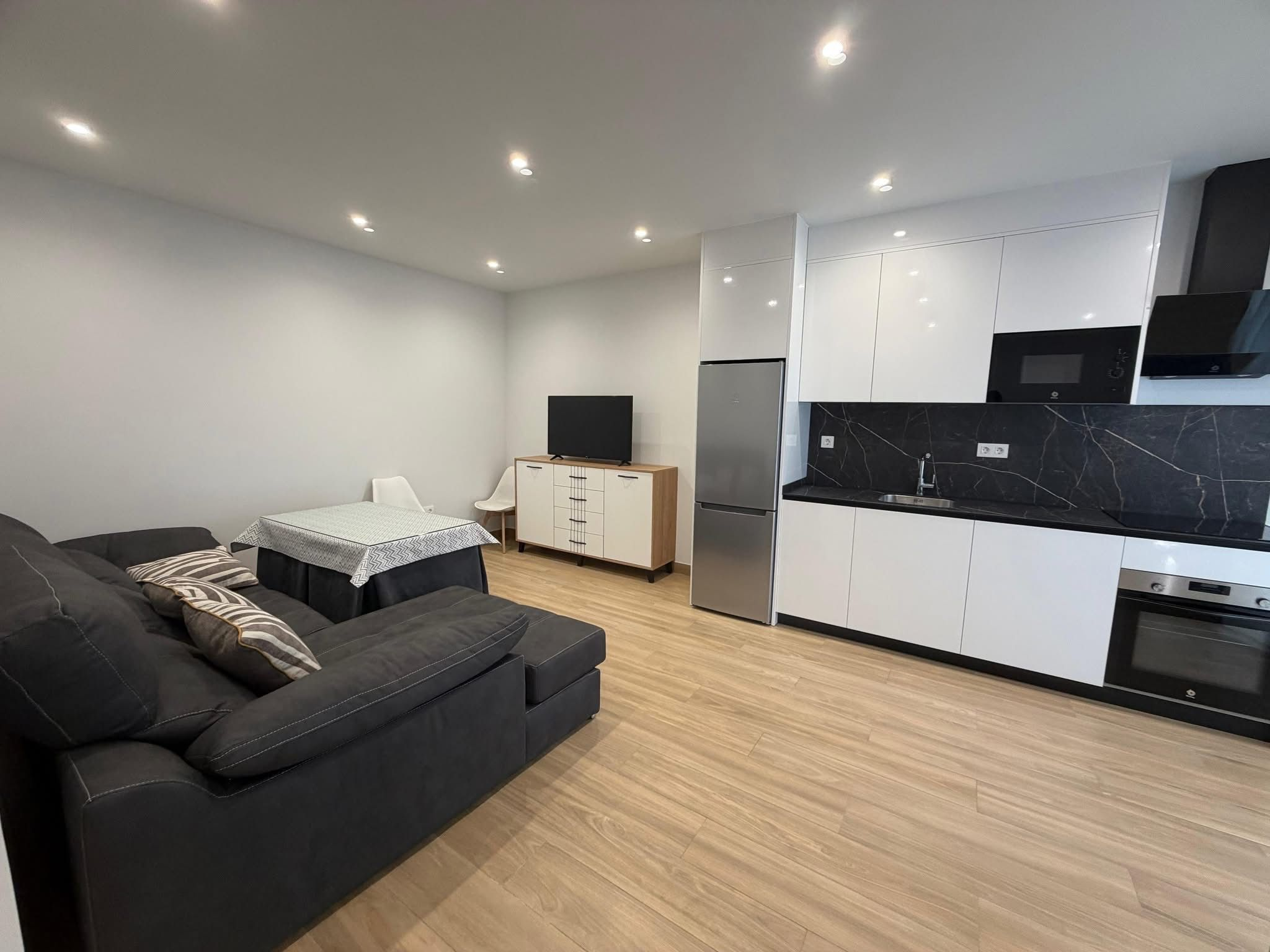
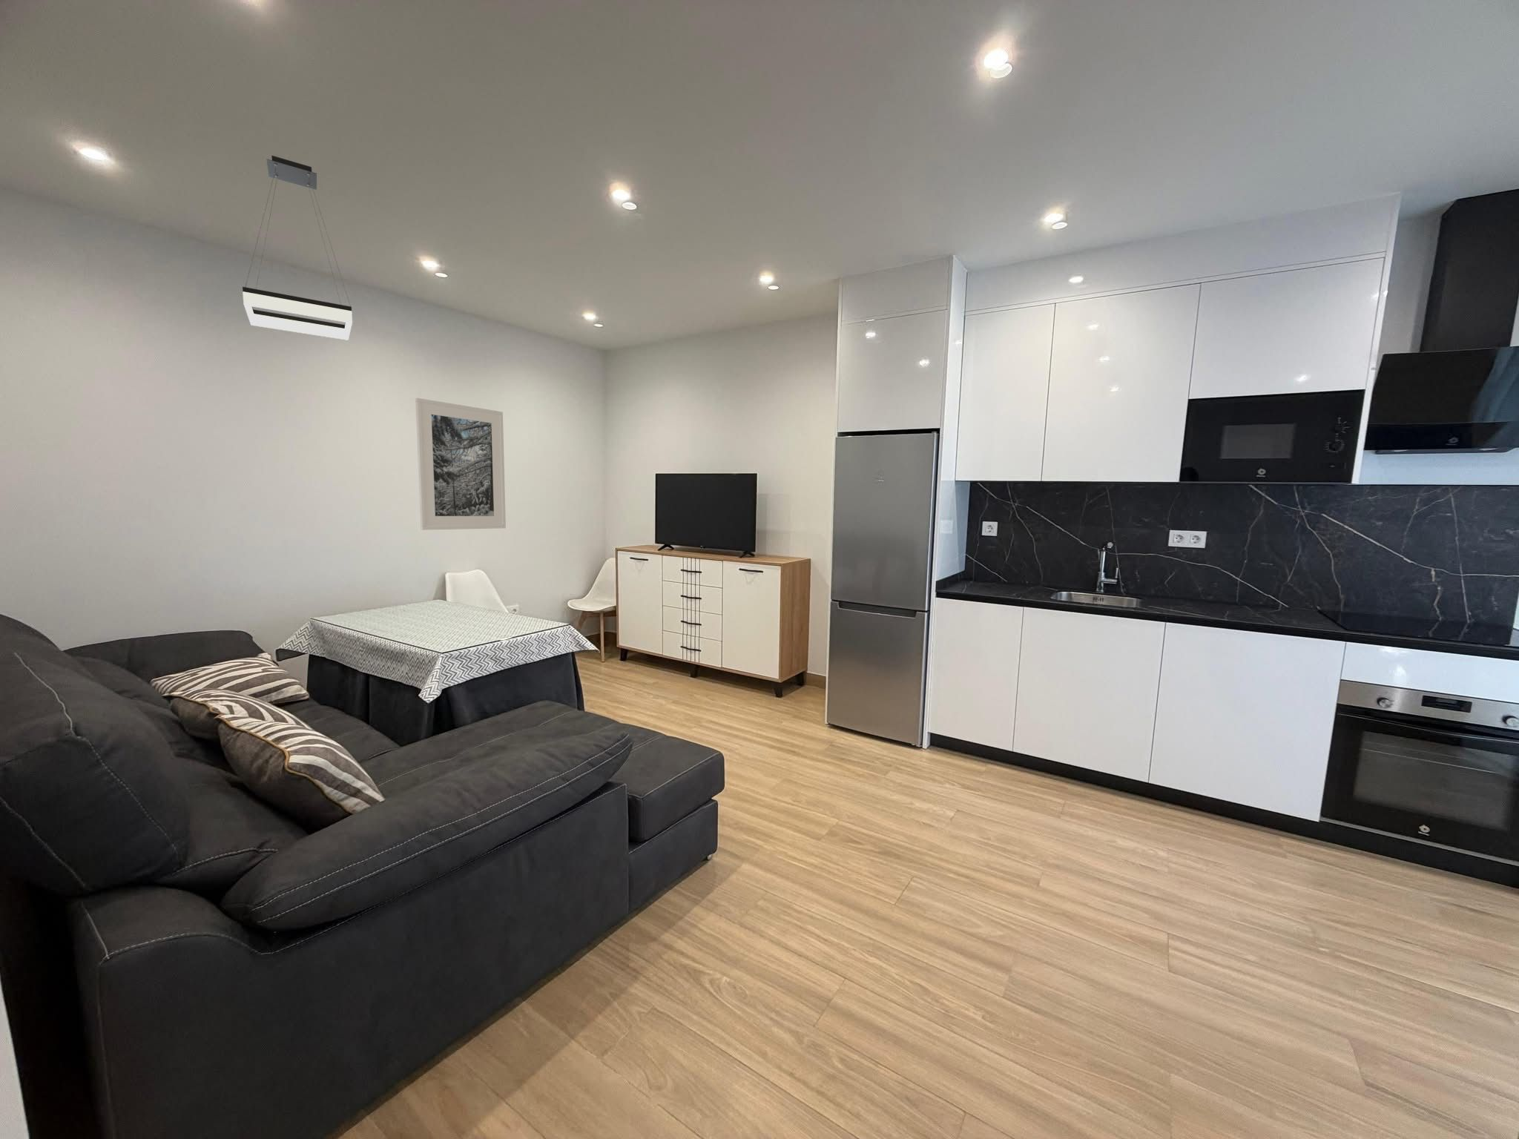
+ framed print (464, 467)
+ pendant light (323, 239)
